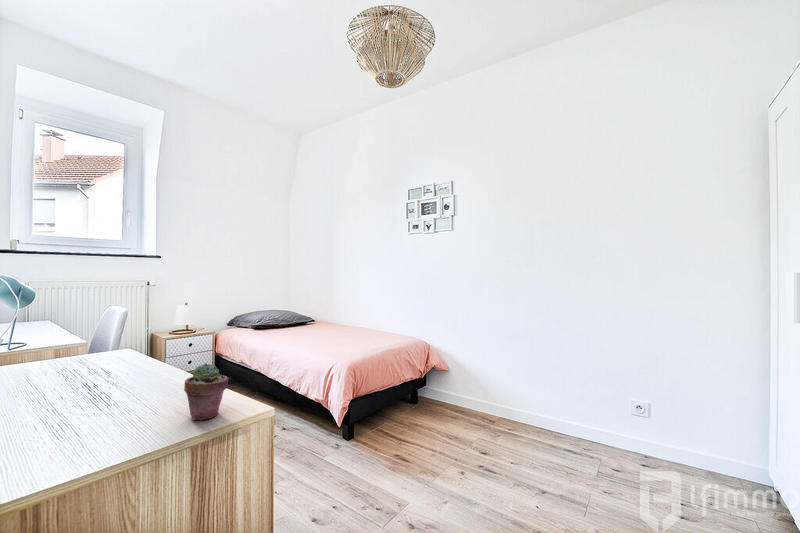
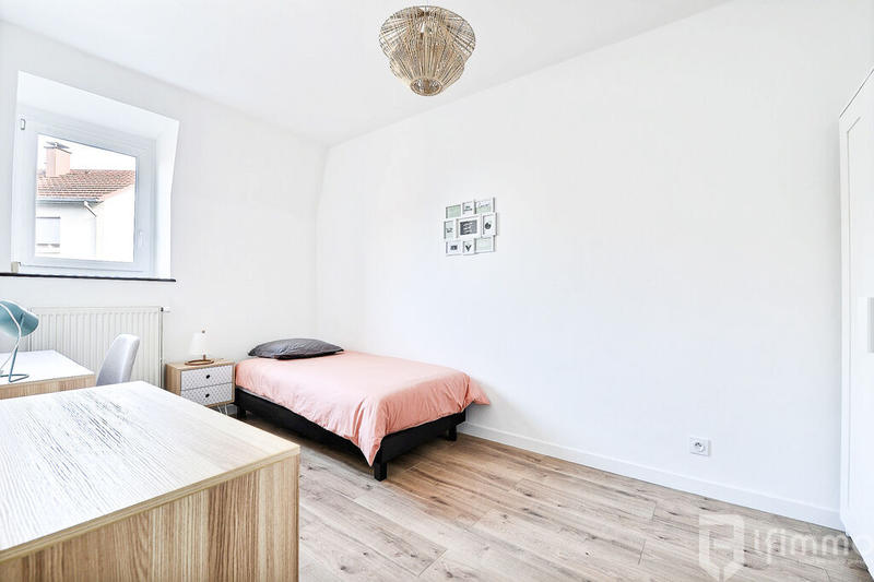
- potted succulent (206, 389)
